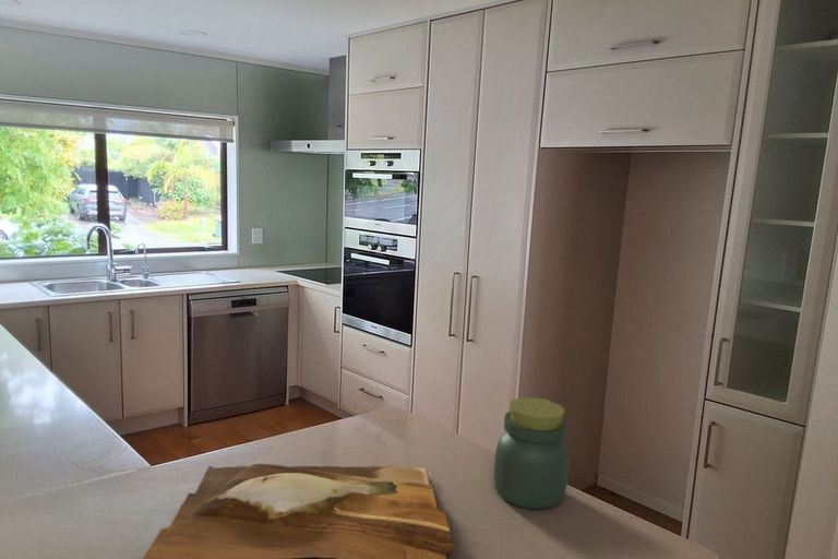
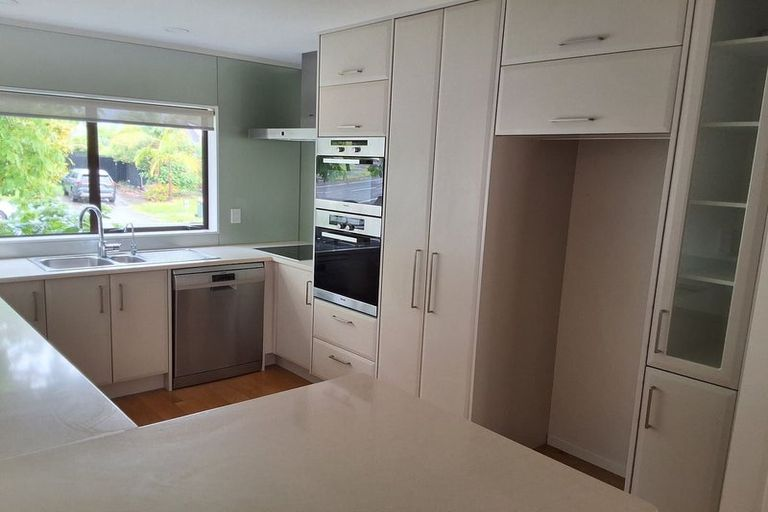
- jar (531, 450)
- cutting board (308, 497)
